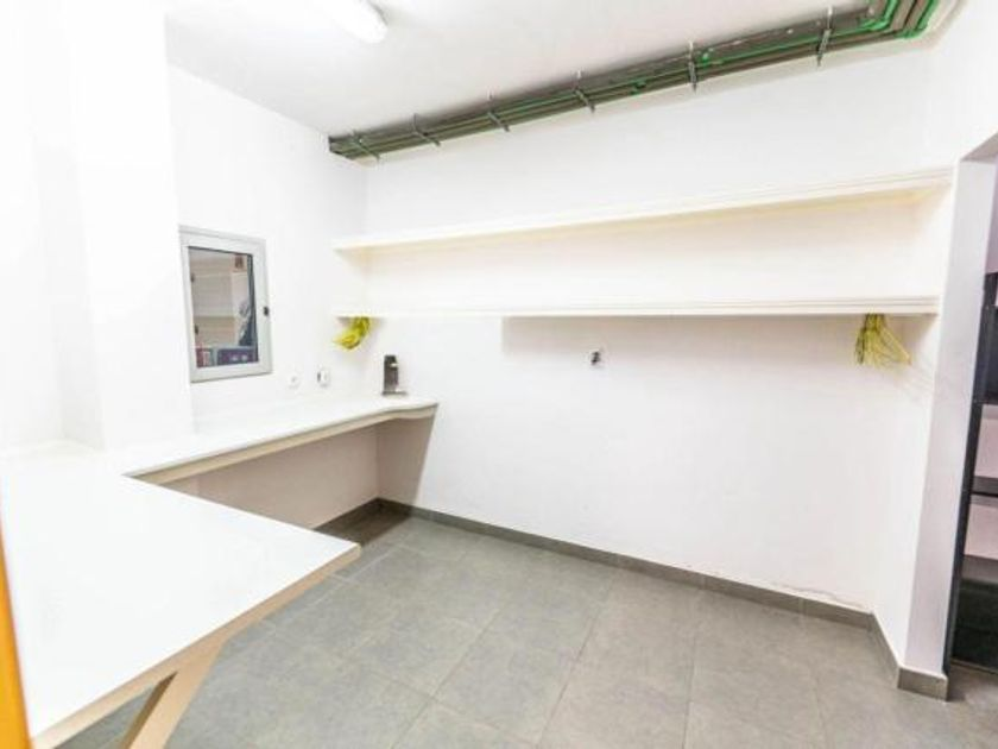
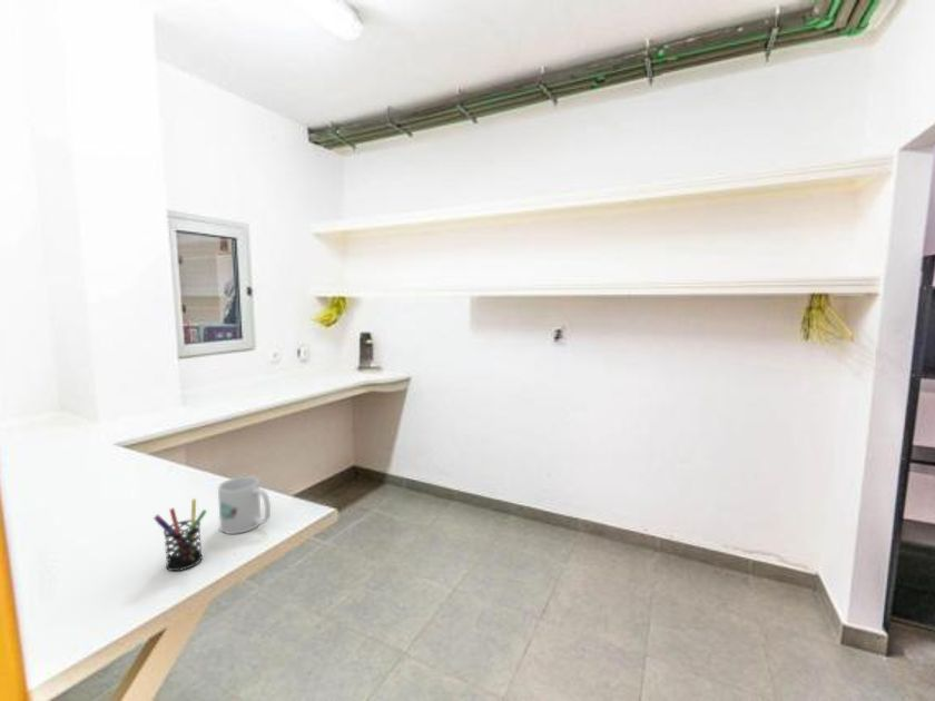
+ pen holder (185, 533)
+ mug (246, 504)
